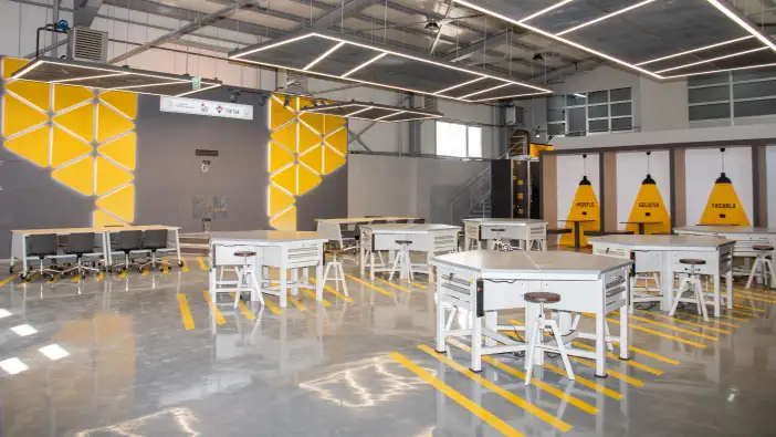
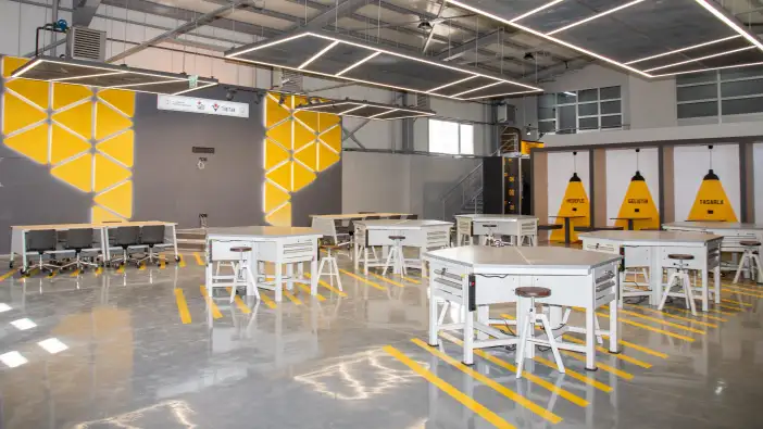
- wall art (210, 207)
